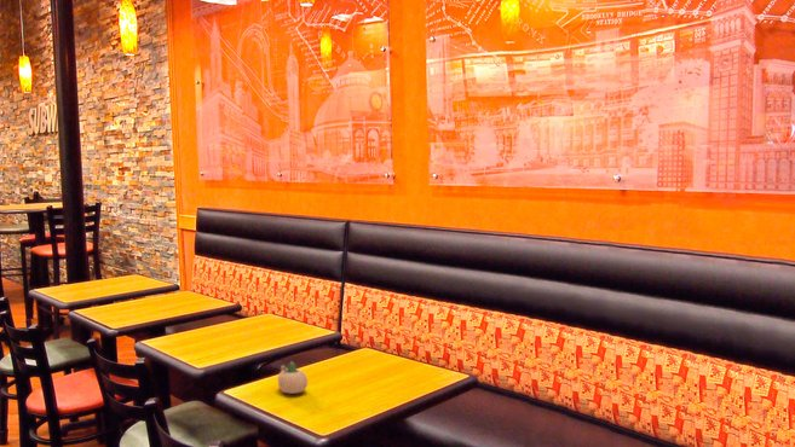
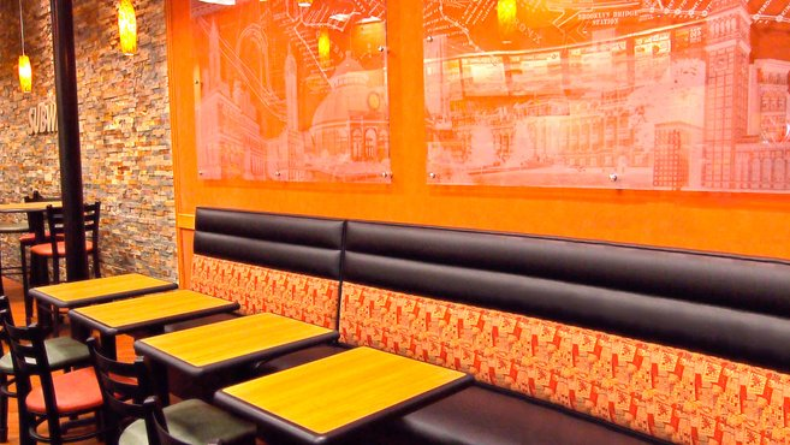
- succulent planter (292, 376)
